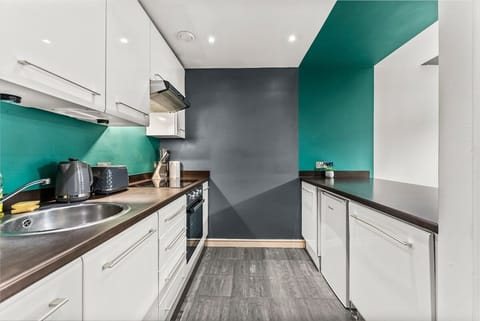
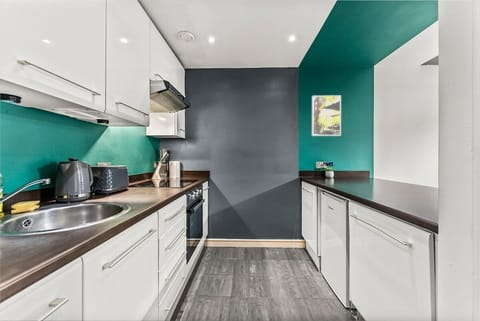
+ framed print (326, 115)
